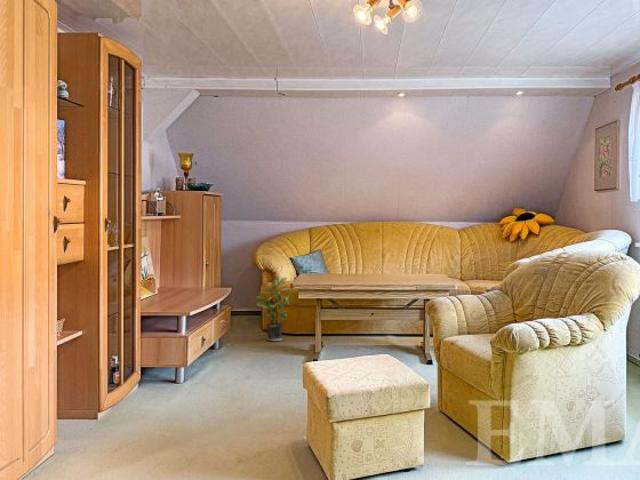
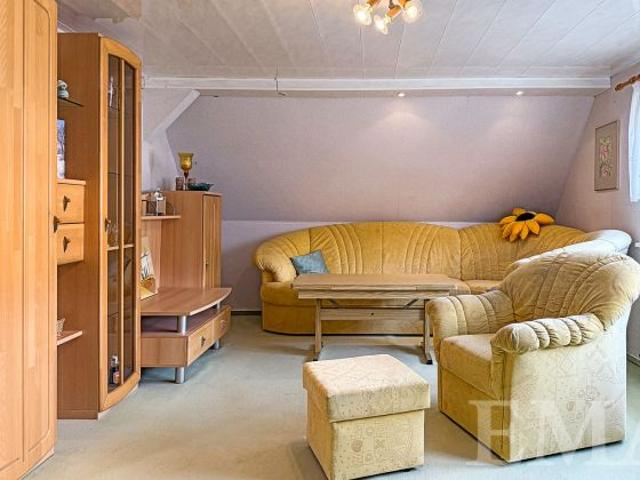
- potted plant (274, 307)
